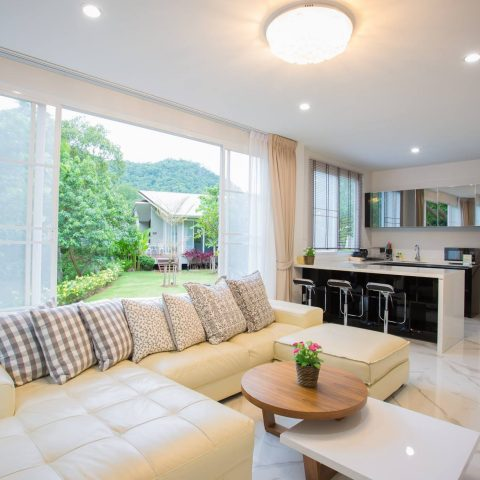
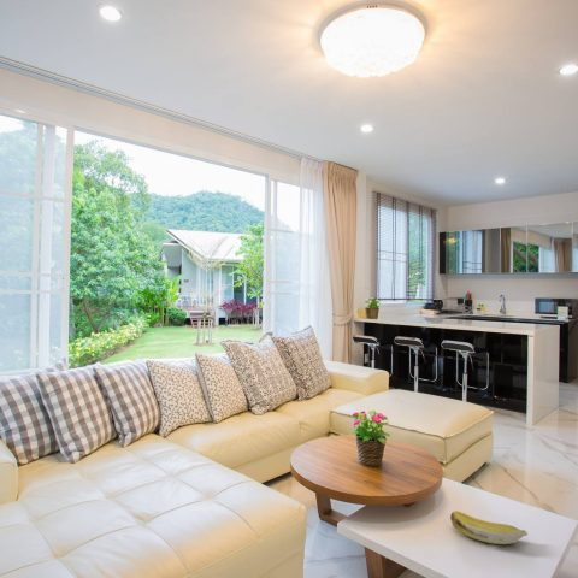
+ banana (486, 525)
